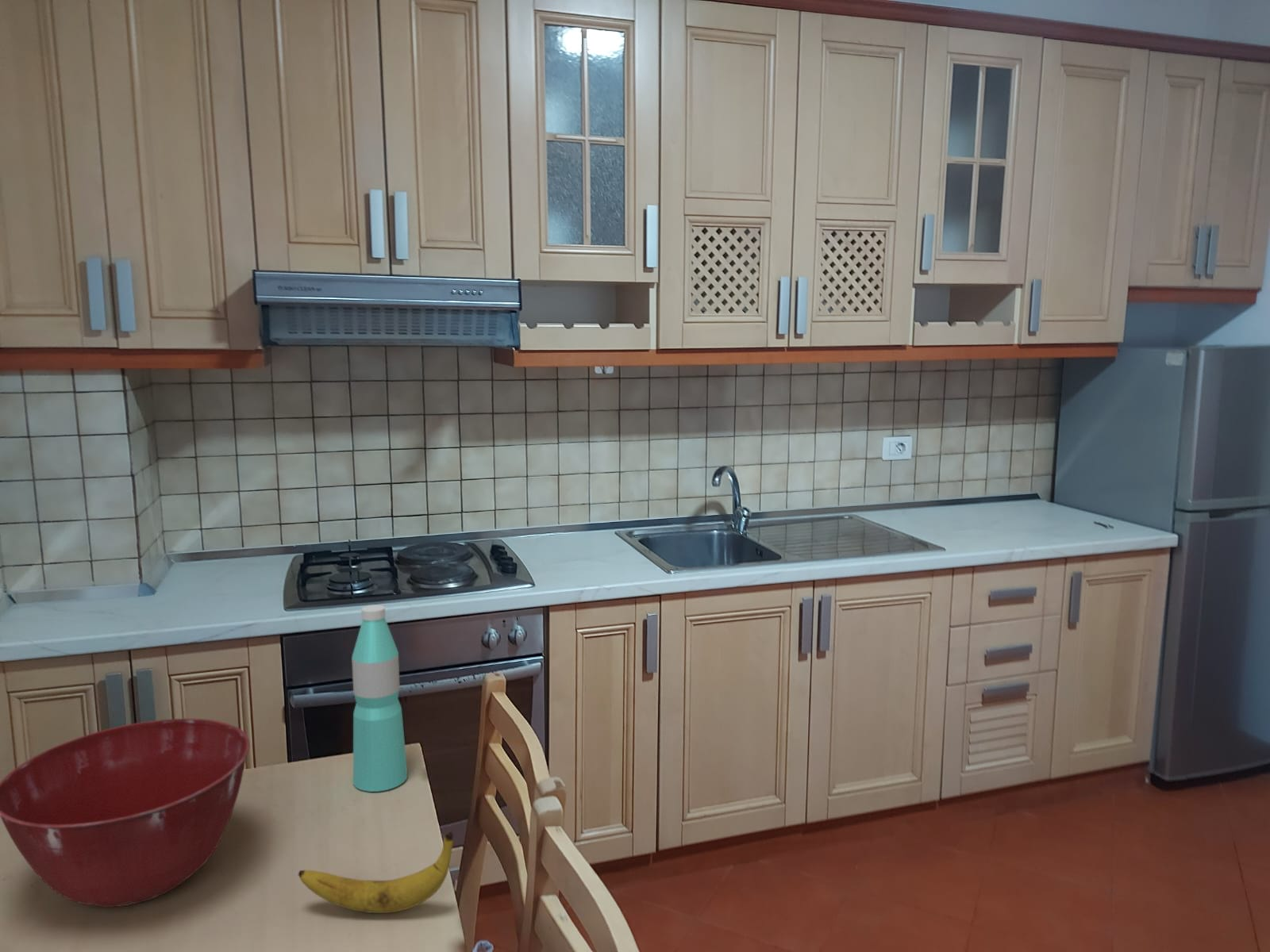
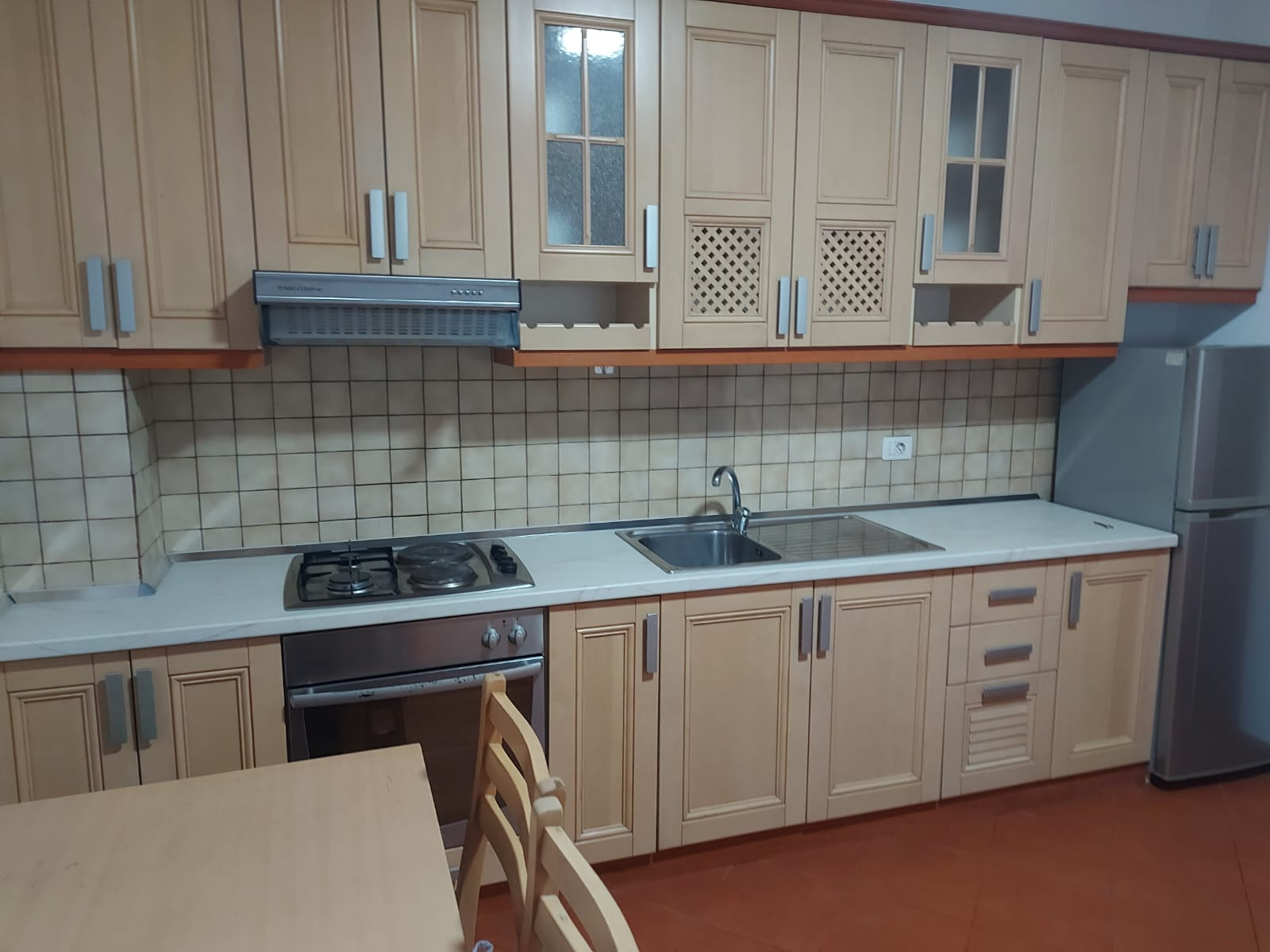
- water bottle (376, 694)
- banana (376, 881)
- mixing bowl (133, 820)
